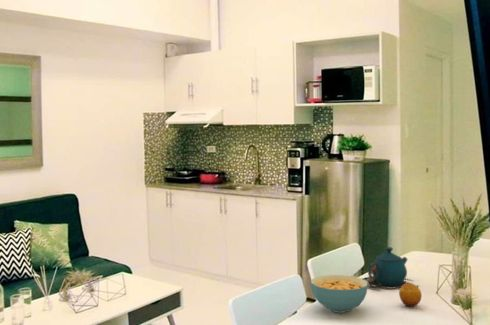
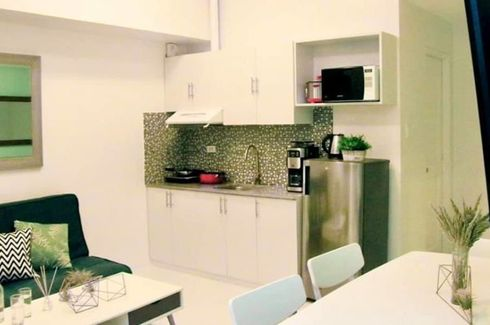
- fruit (410, 294)
- cereal bowl (339, 296)
- teapot (386, 265)
